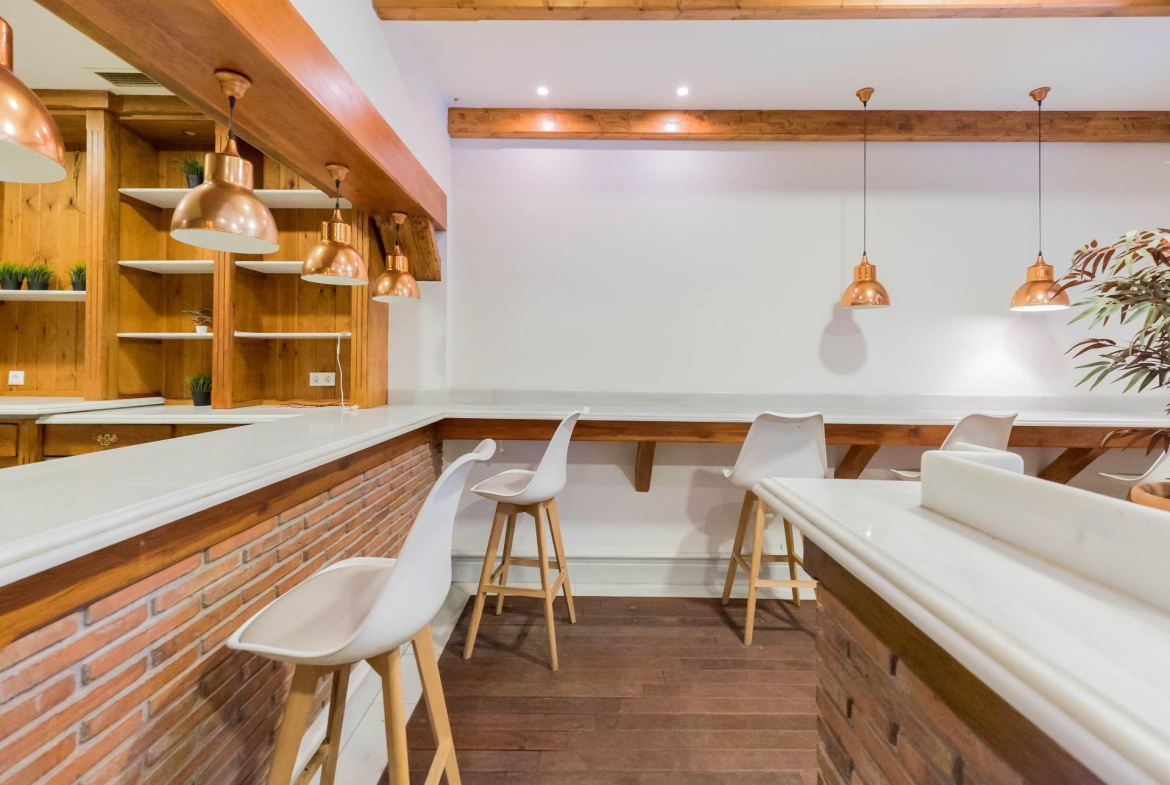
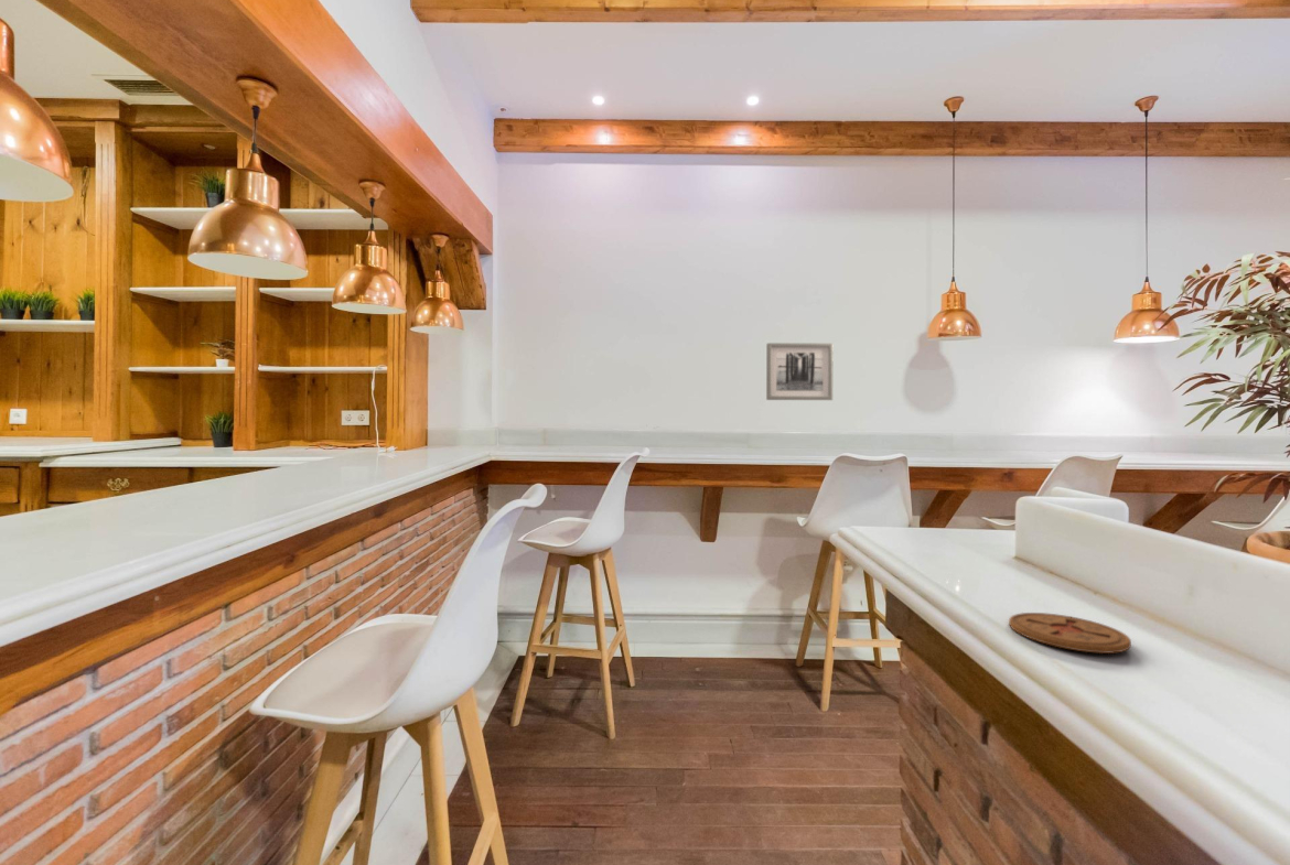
+ coaster (1066, 630)
+ wall art (799, 371)
